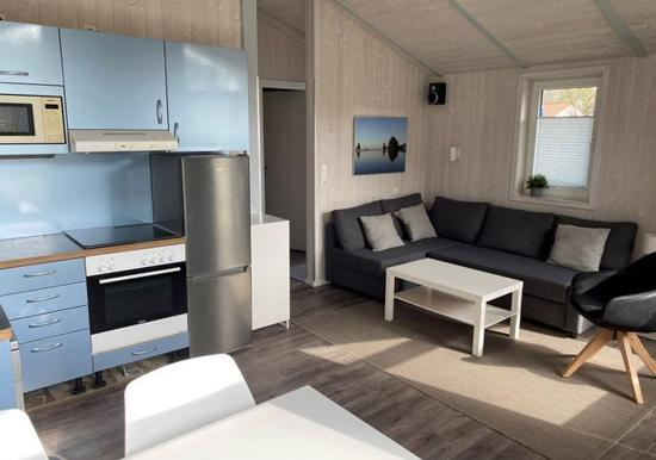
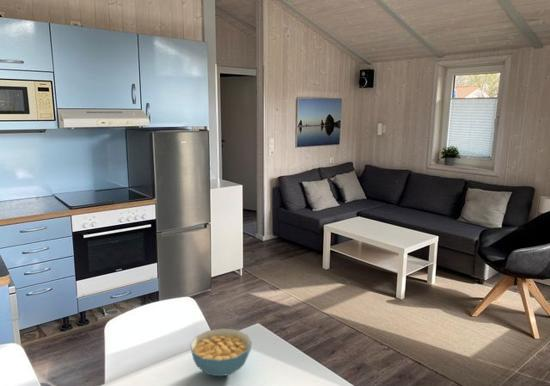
+ cereal bowl (221, 357)
